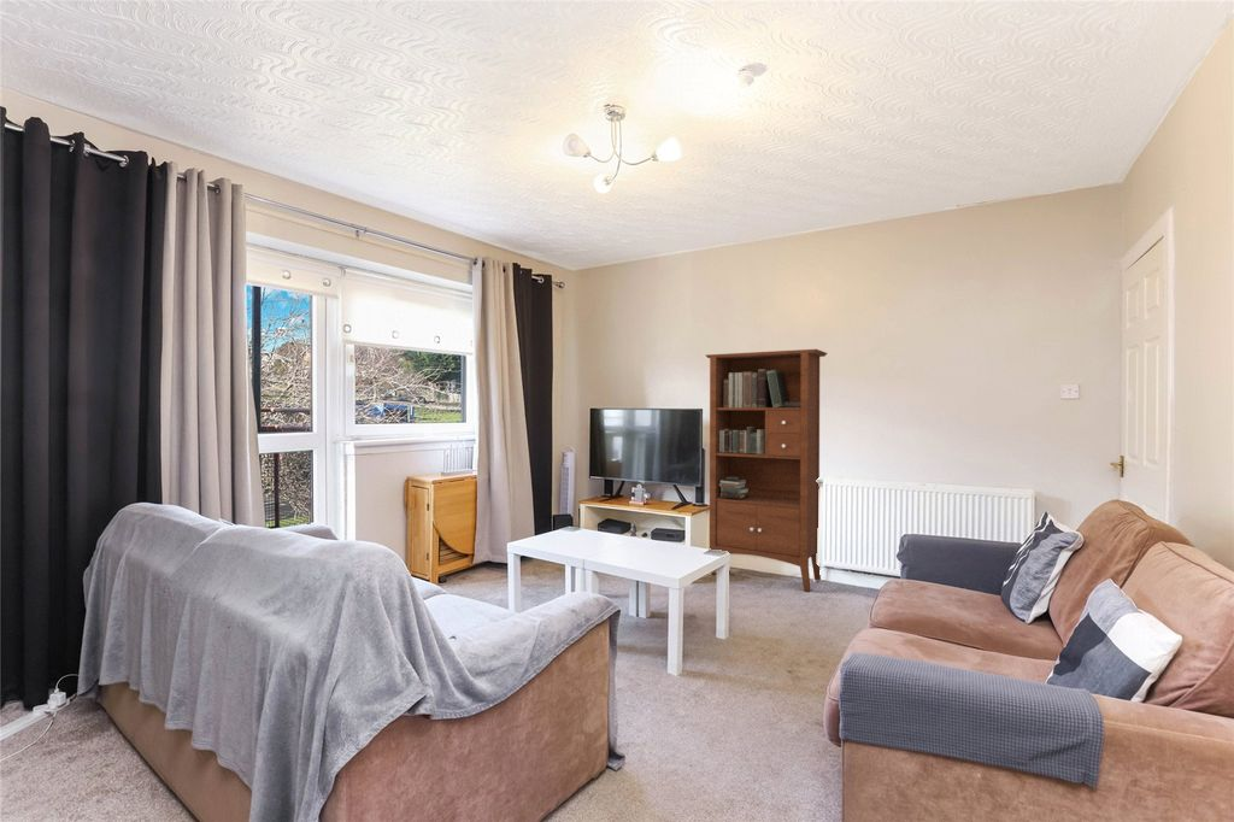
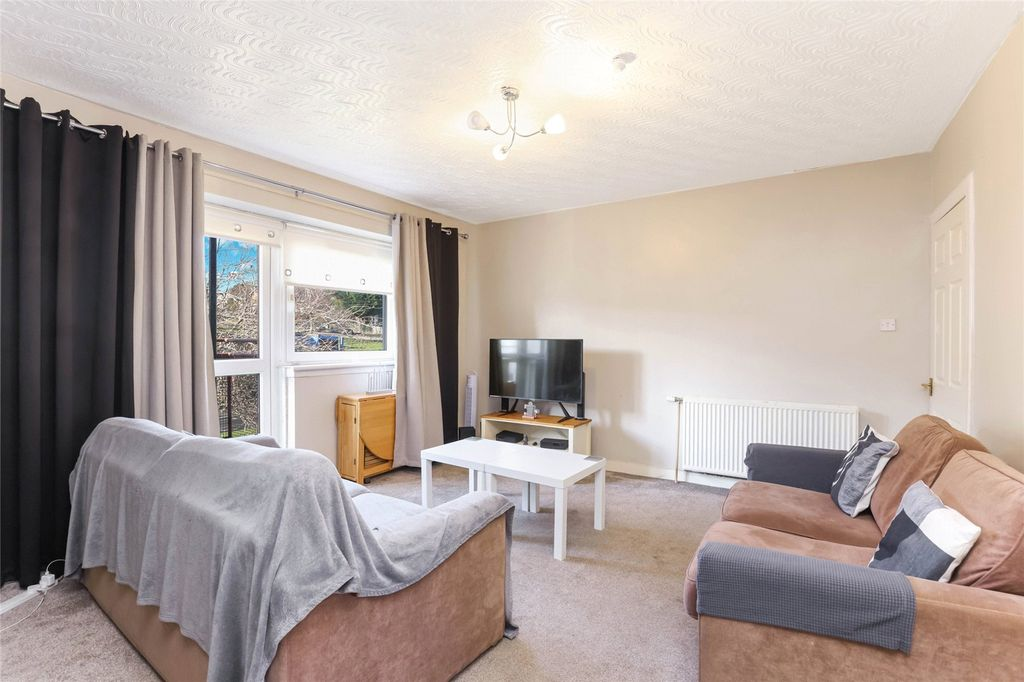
- bookcase (764, 465)
